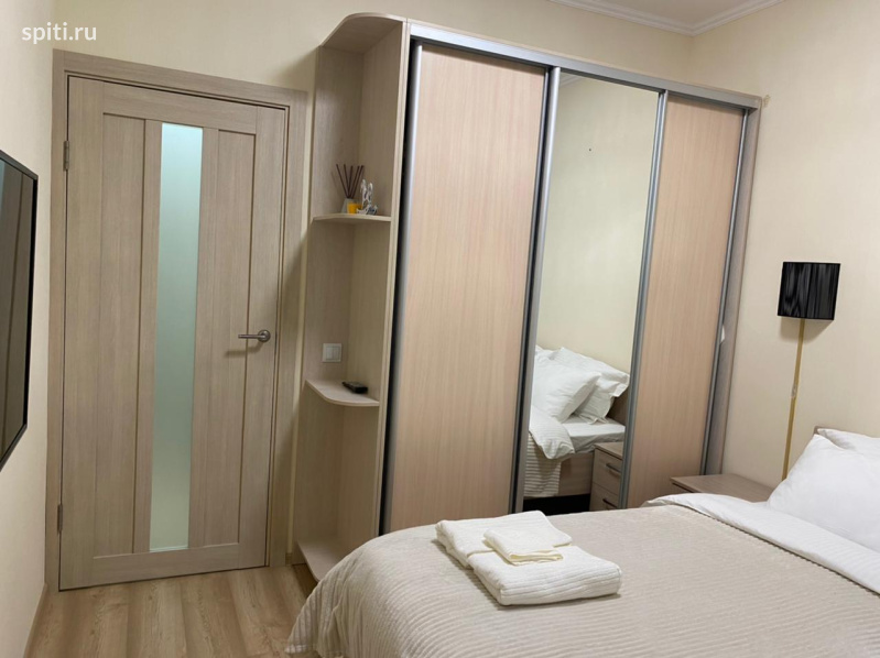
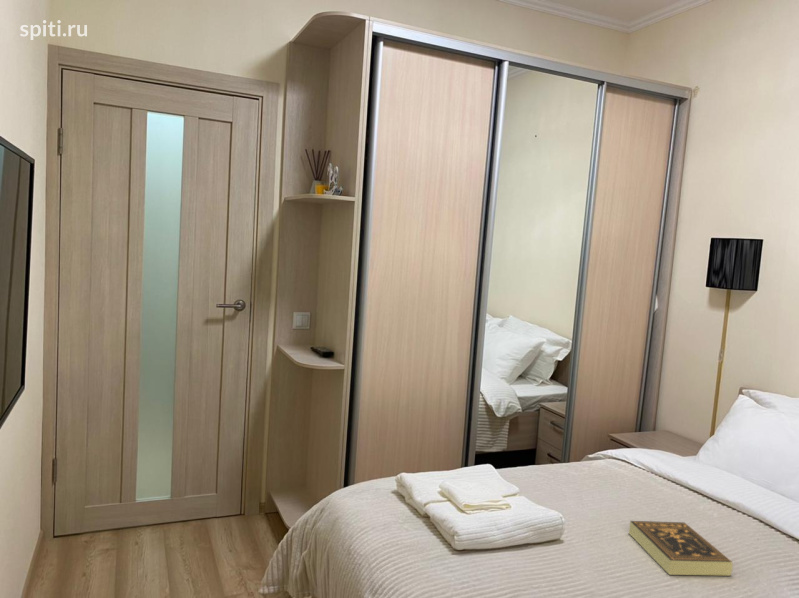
+ book (677, 546)
